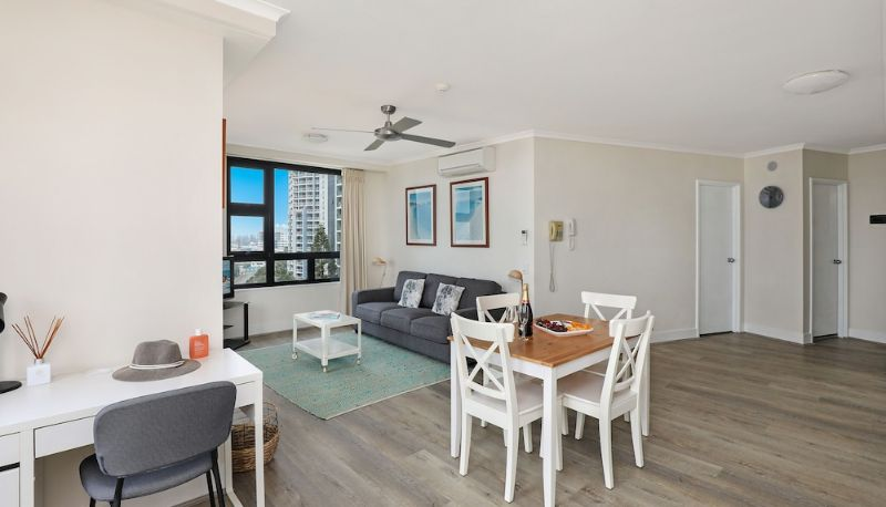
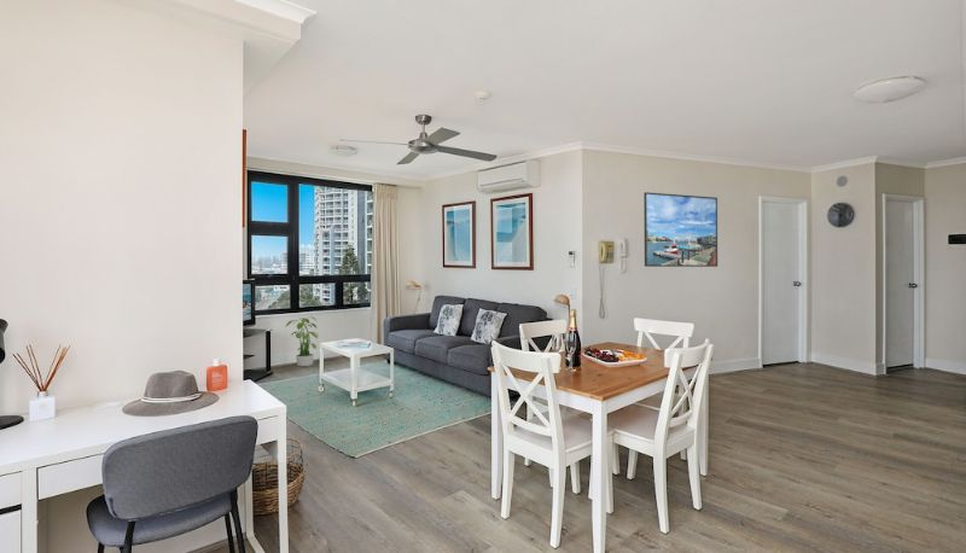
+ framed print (681, 231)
+ potted plant (301, 342)
